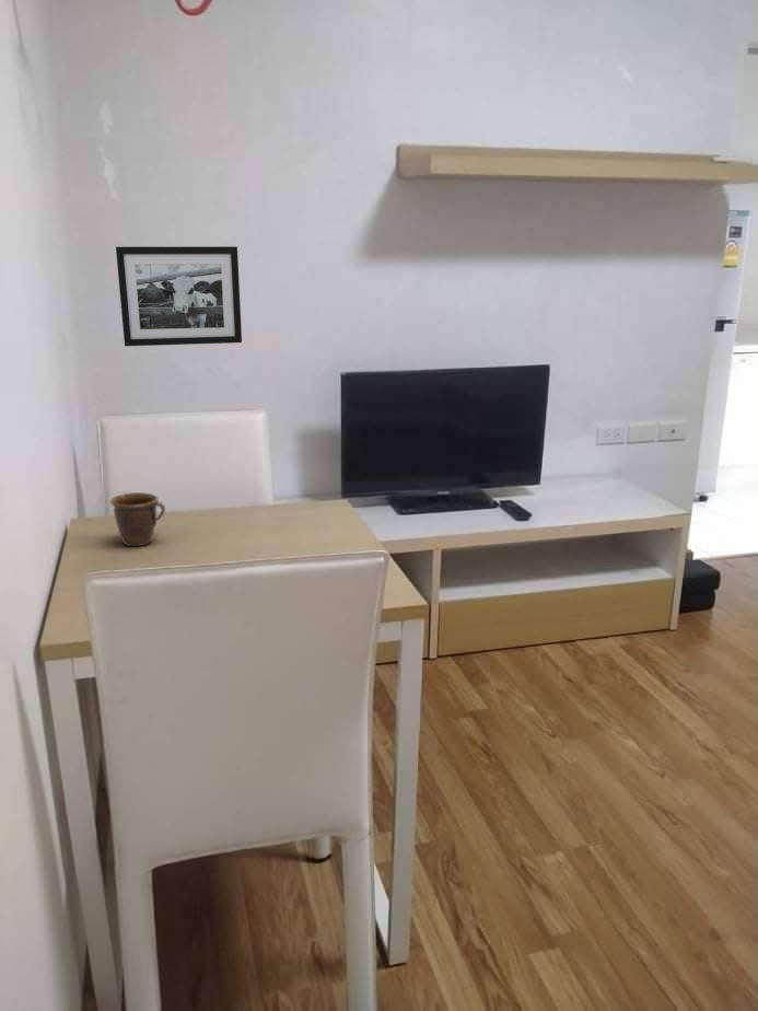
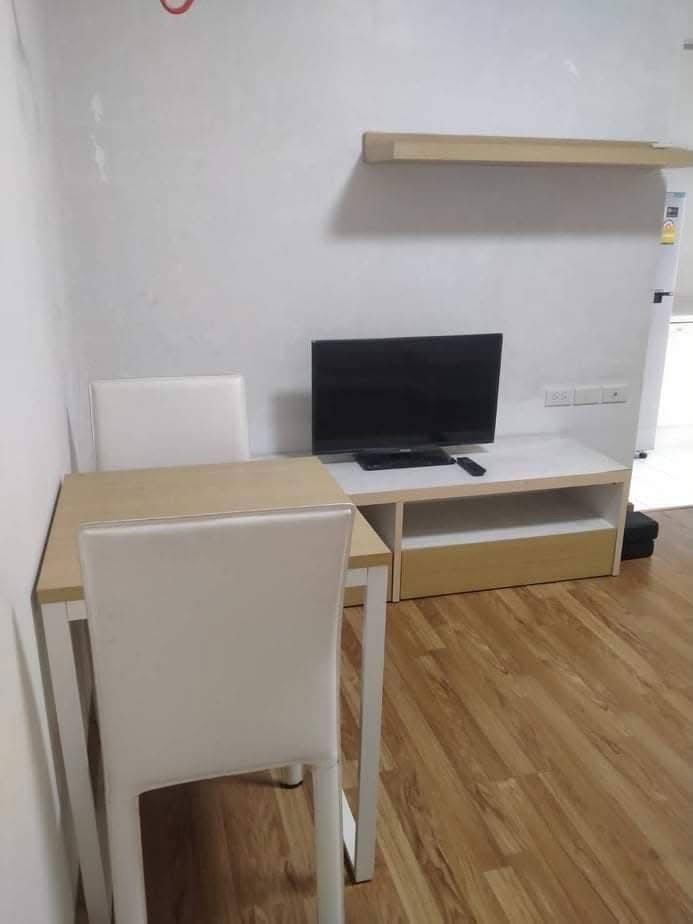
- picture frame (180, 295)
- mug (139, 520)
